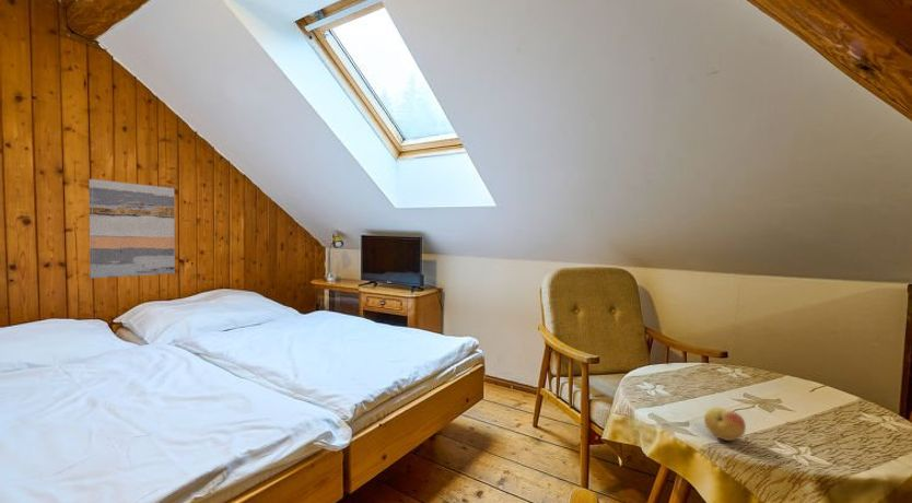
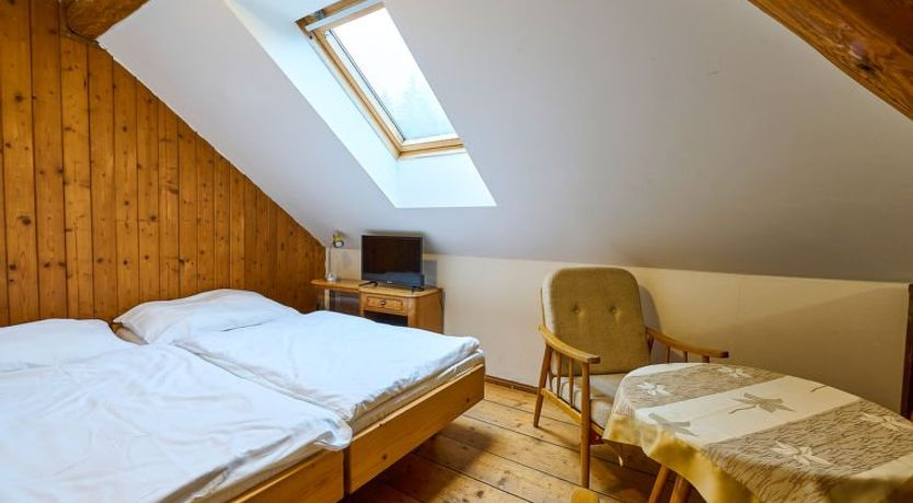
- wall art (135, 230)
- fruit (724, 423)
